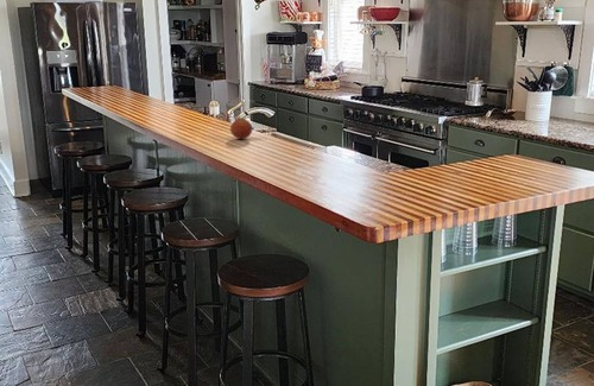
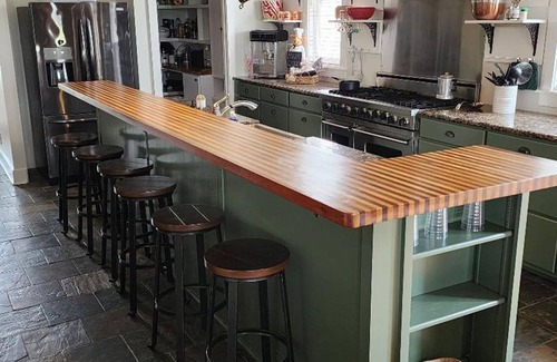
- fruit (241, 128)
